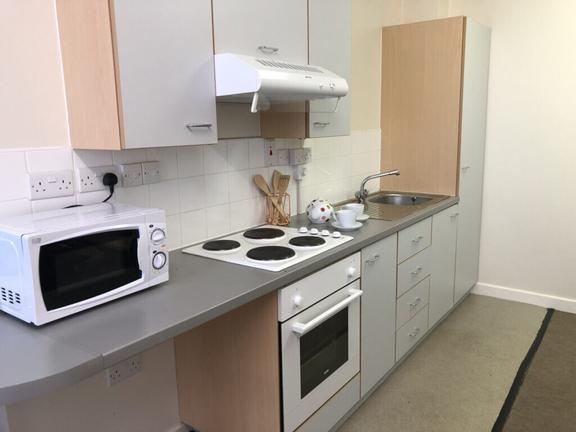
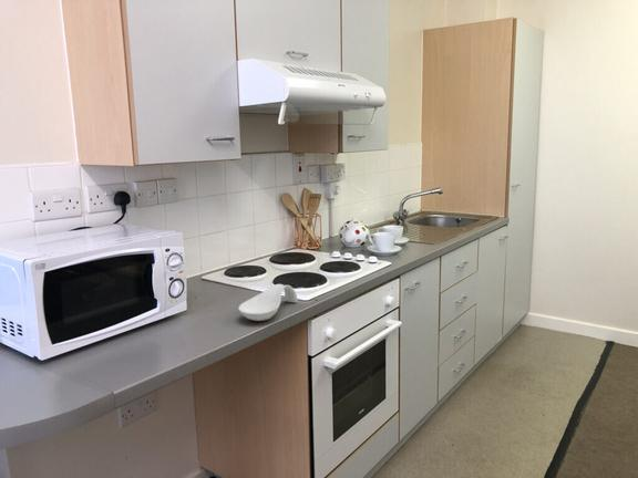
+ spoon rest (270, 300)
